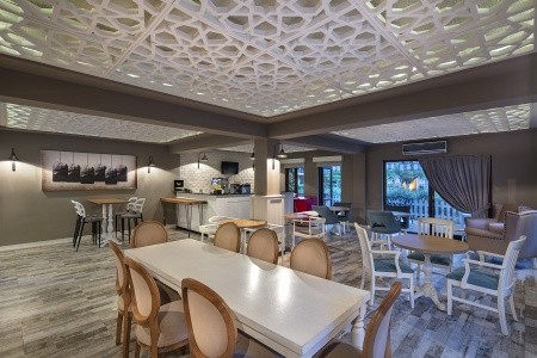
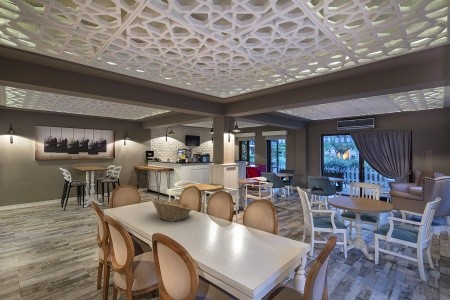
+ fruit basket (171, 207)
